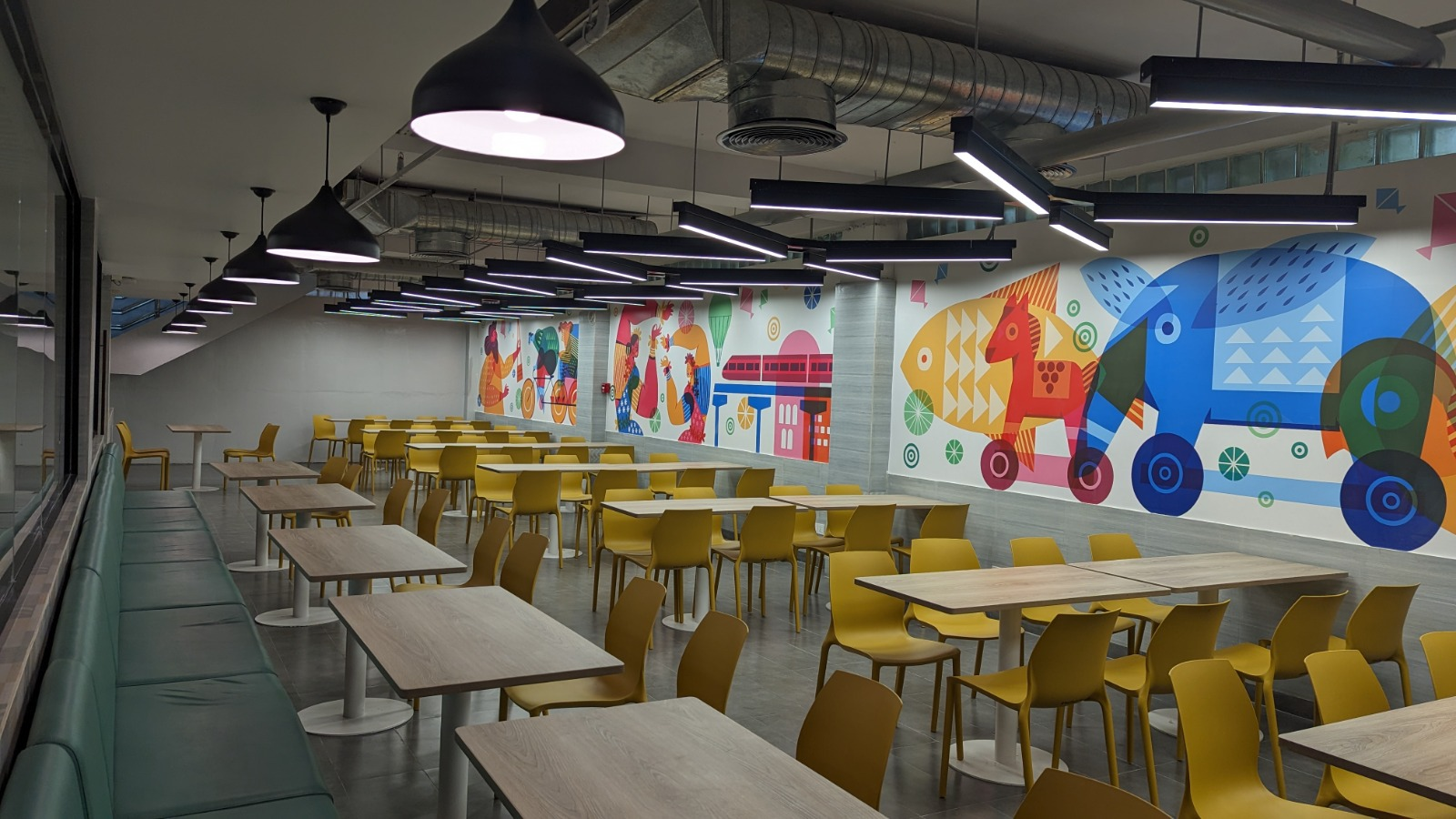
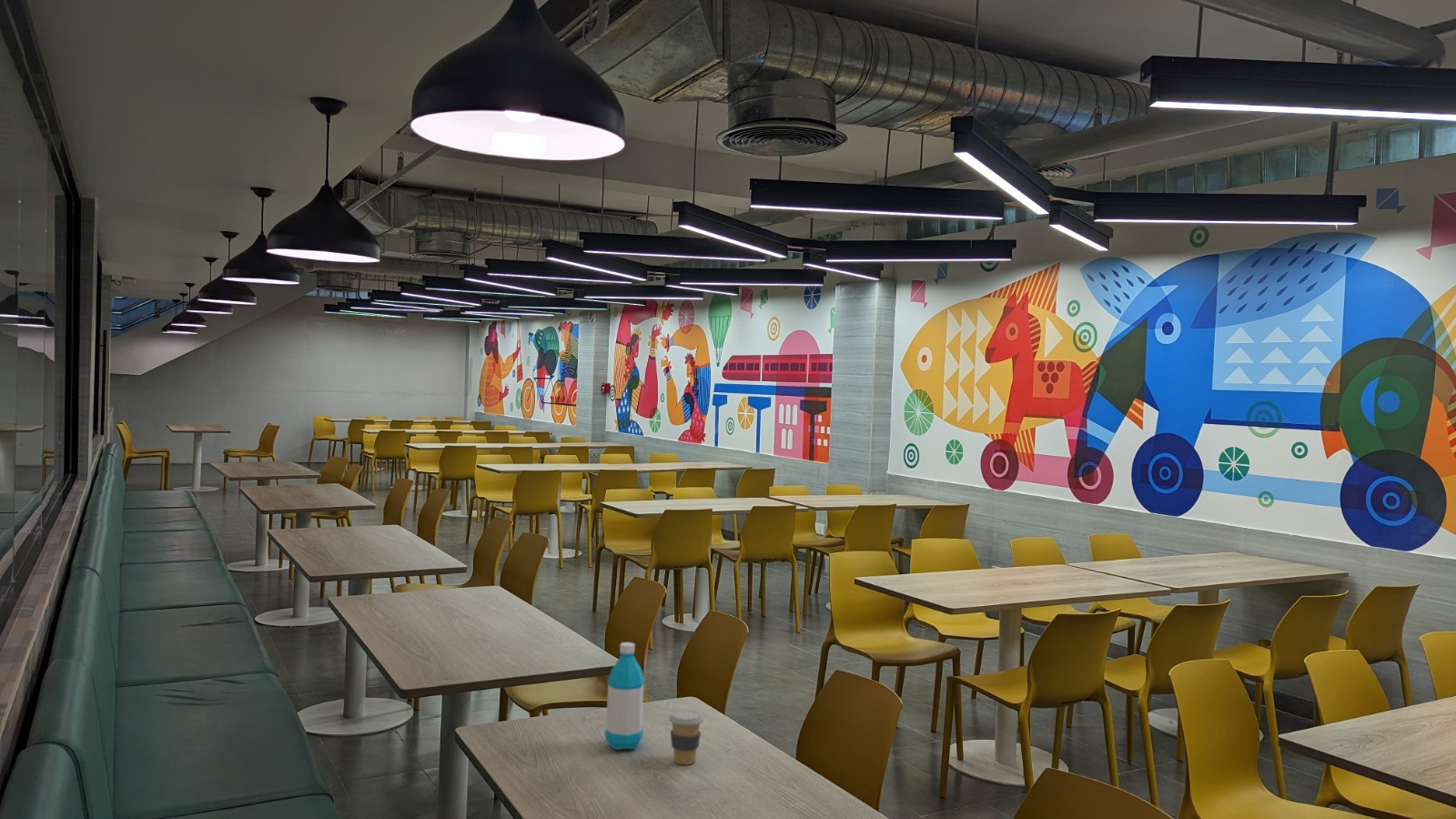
+ water bottle (625, 694)
+ coffee cup (685, 737)
